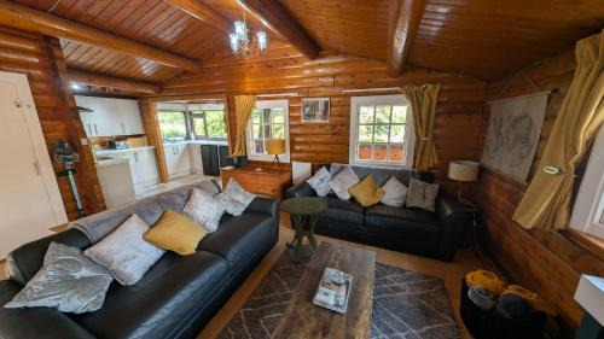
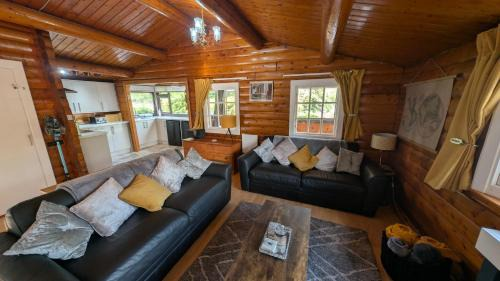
- side table (303, 227)
